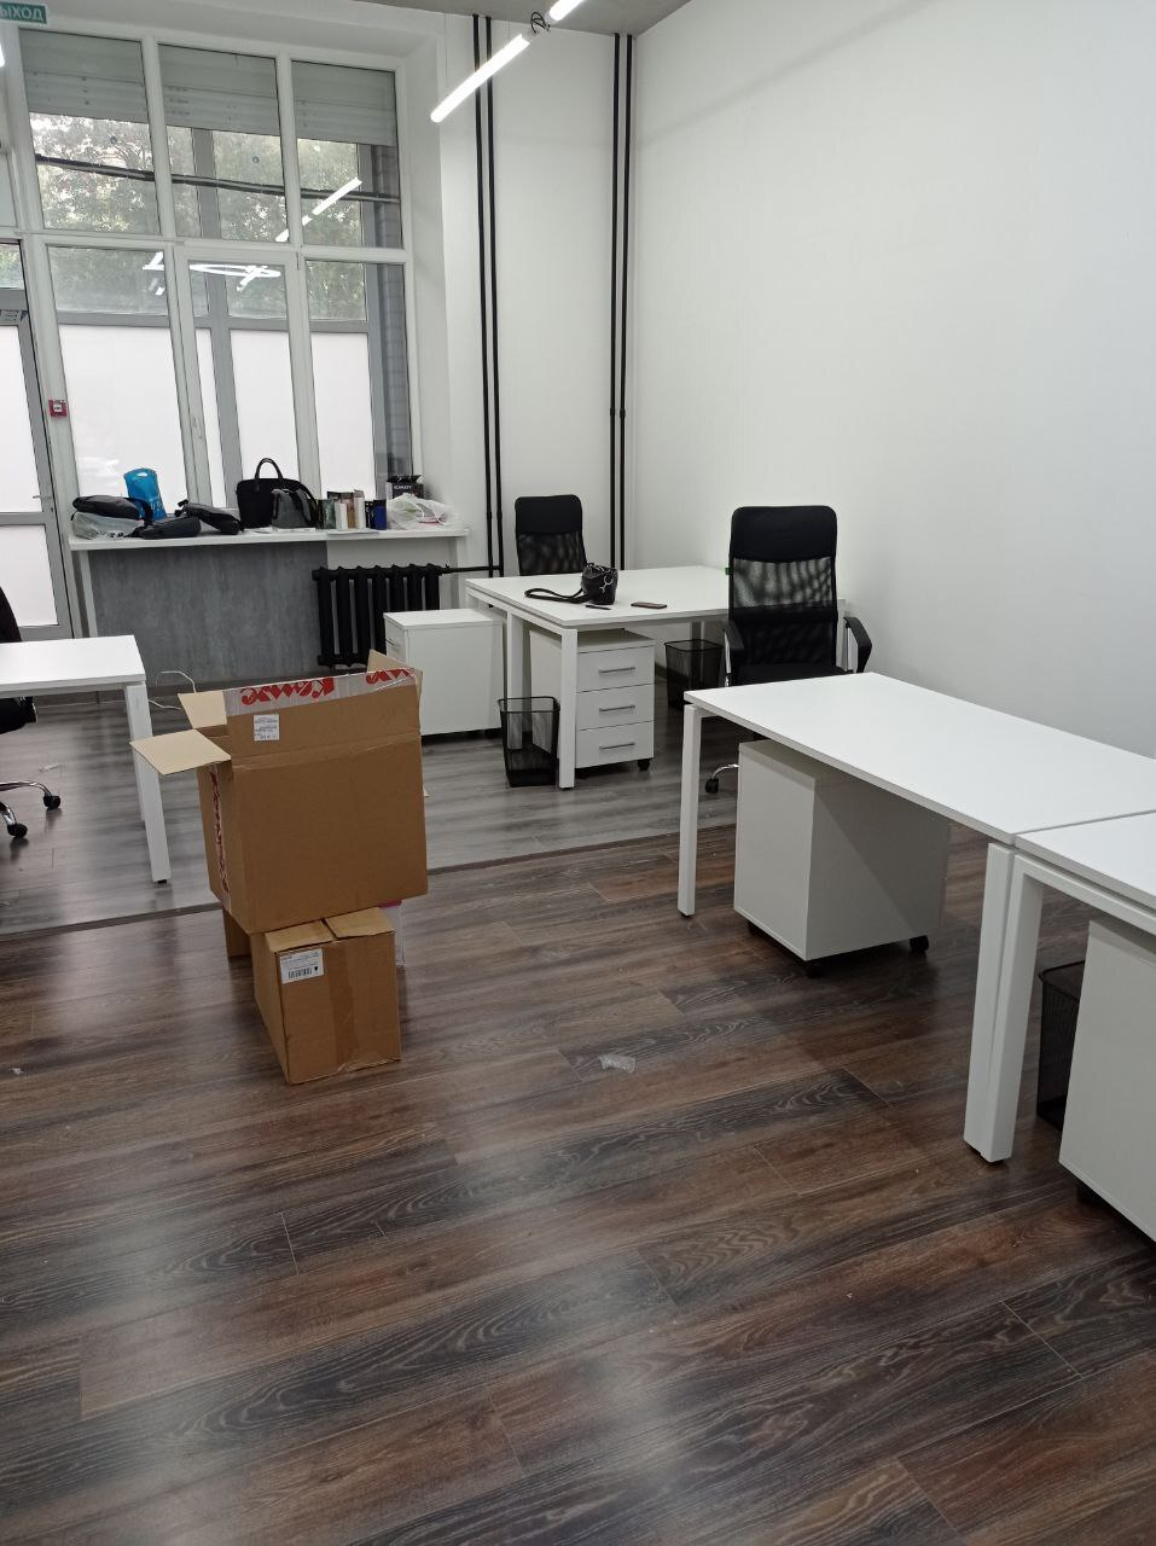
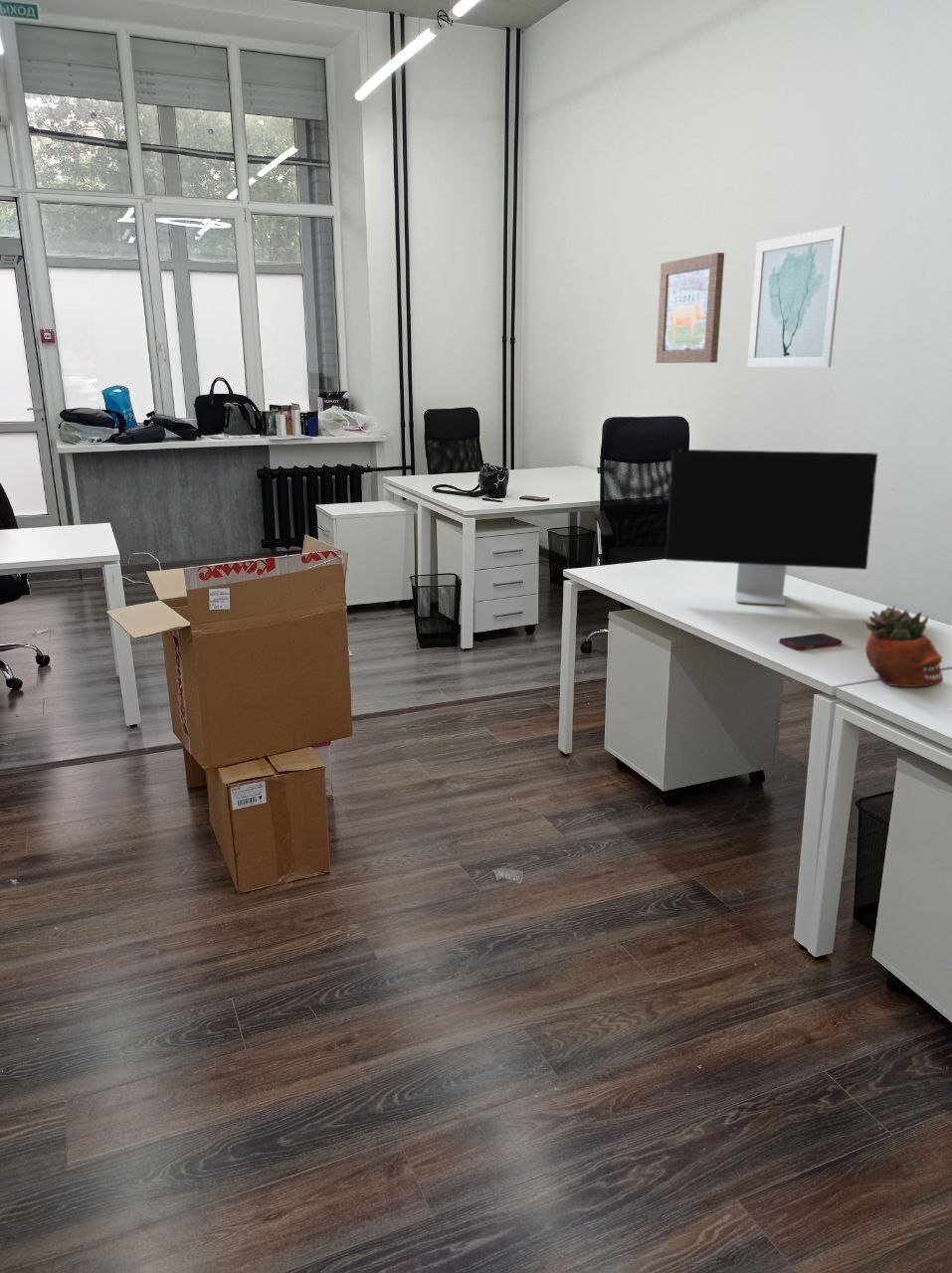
+ cell phone (810, 641)
+ wall art (792, 302)
+ succulent planter (905, 643)
+ computer monitor (765, 525)
+ wall art (687, 311)
